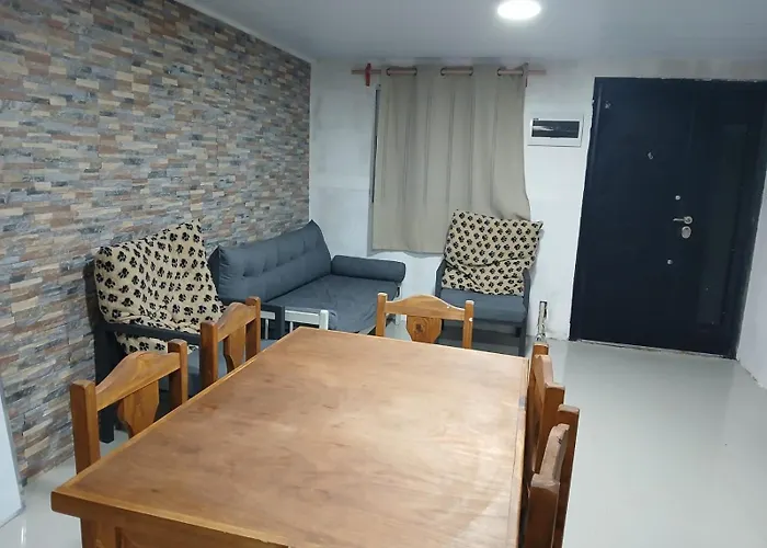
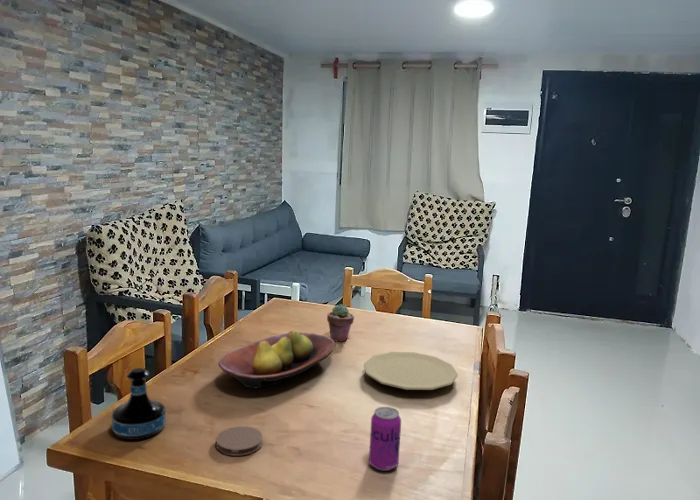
+ potted succulent (340, 321)
+ coaster (239, 440)
+ beverage can (385, 438)
+ plate (409, 373)
+ fruit bowl (279, 354)
+ tequila bottle (138, 399)
